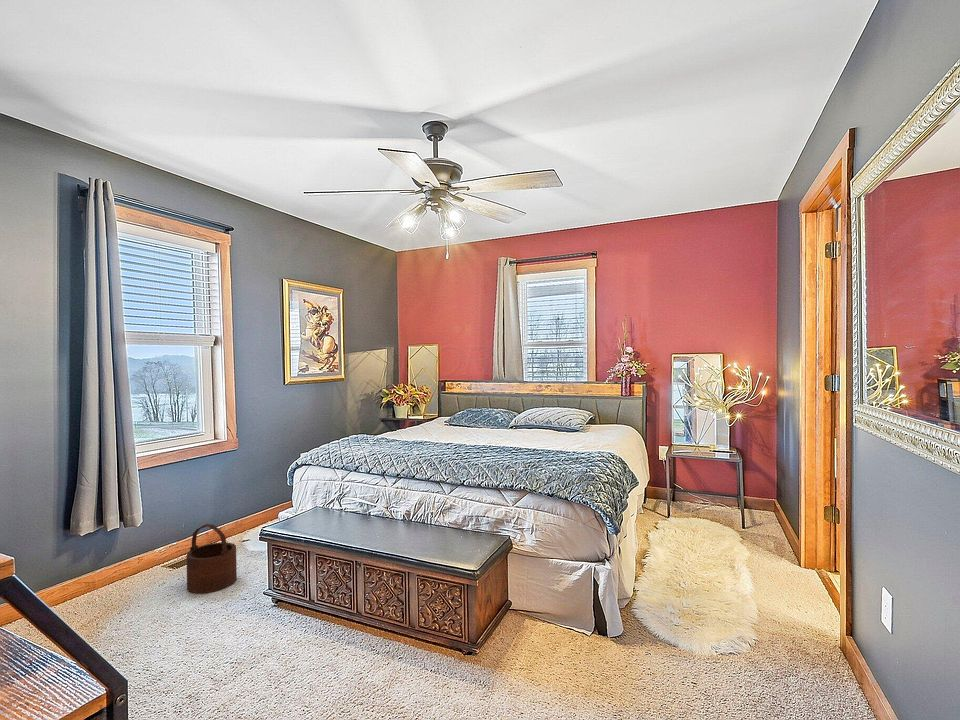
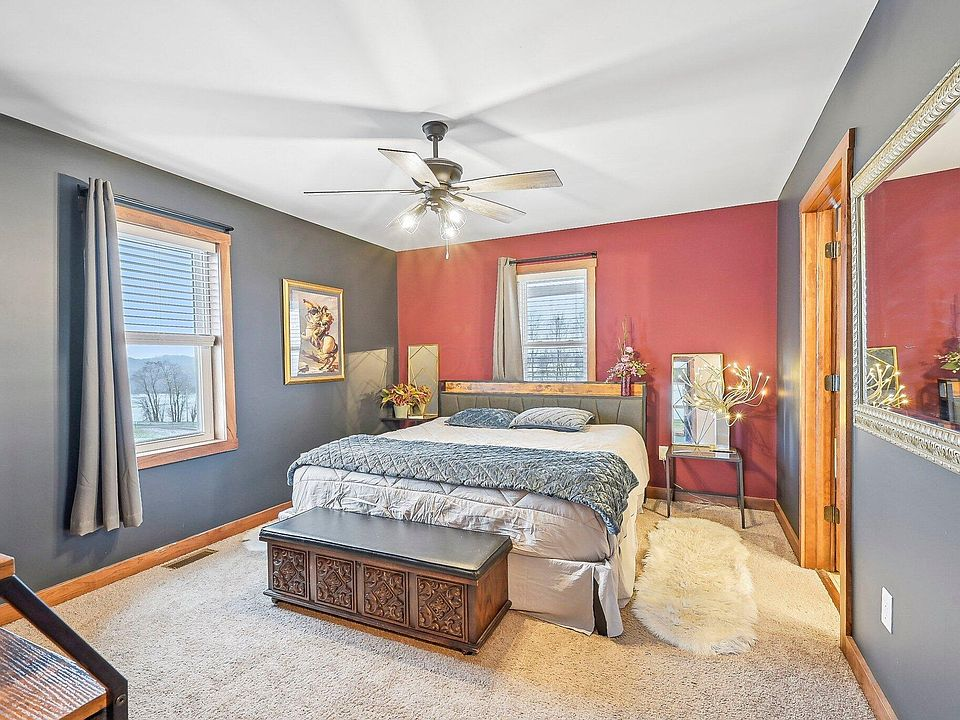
- wooden bucket (211, 553)
